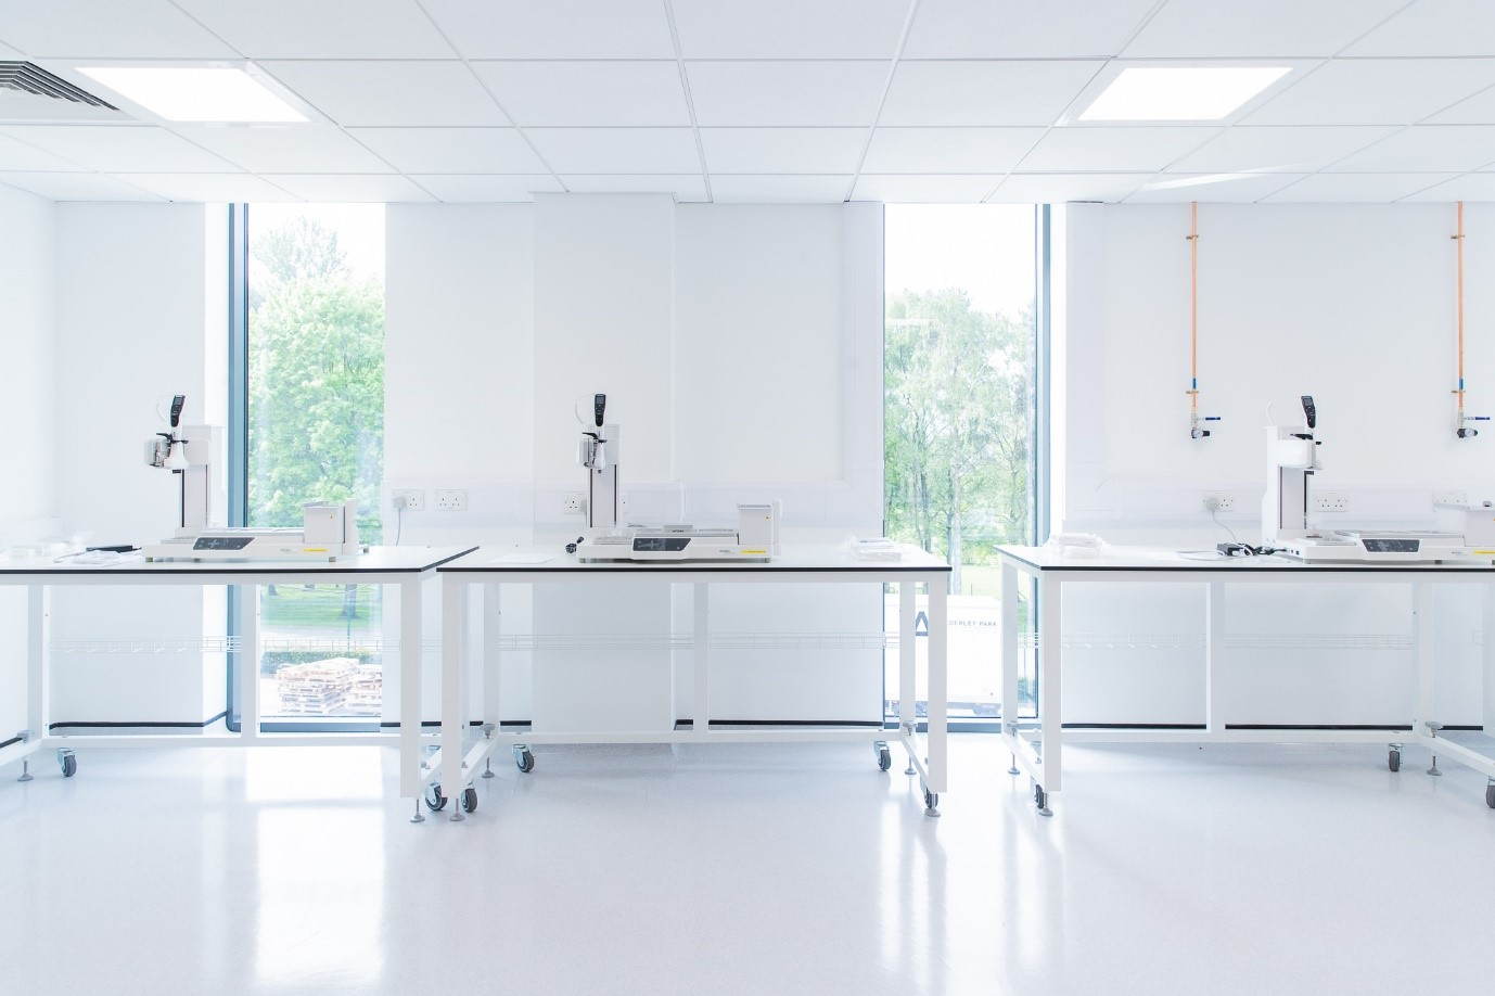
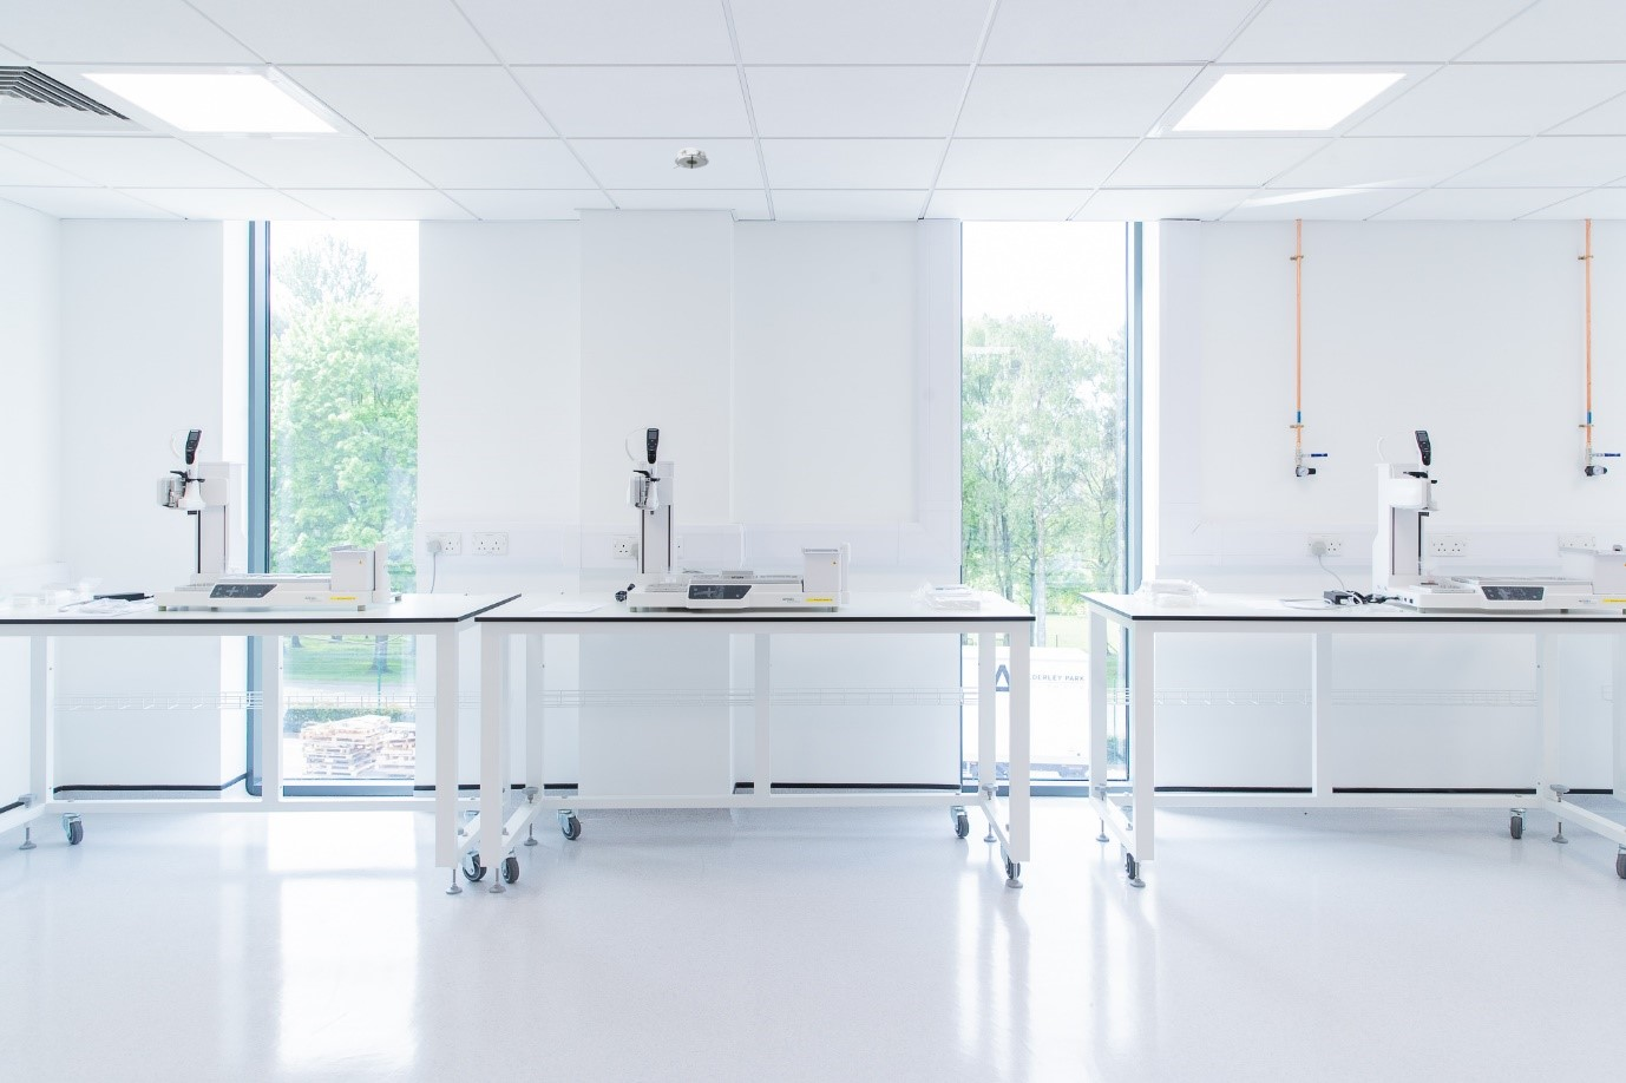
+ smoke detector (690, 158)
